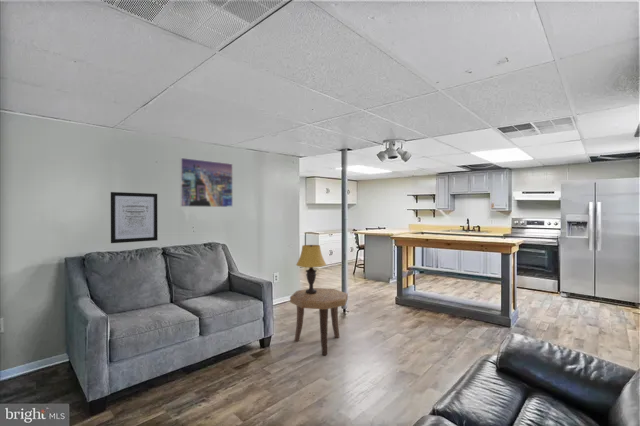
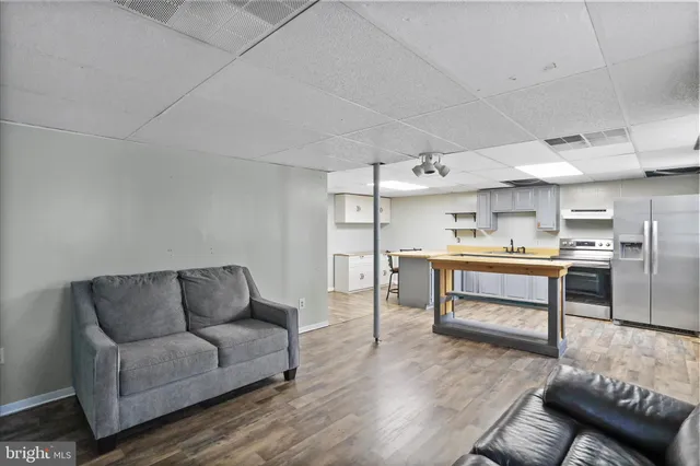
- wall art (135, 217)
- side table (320, 318)
- table lamp (311, 268)
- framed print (207, 184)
